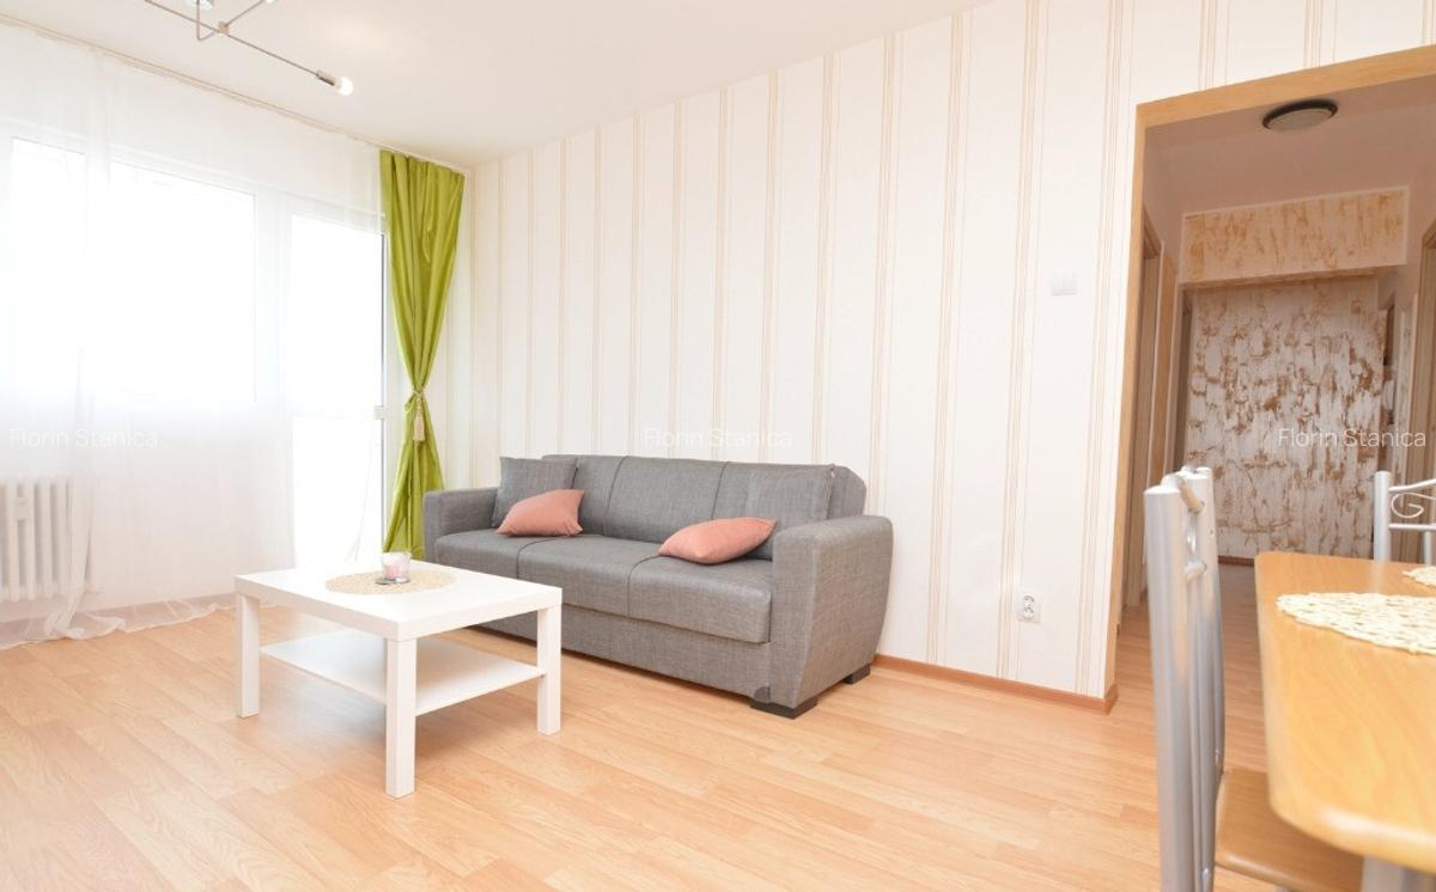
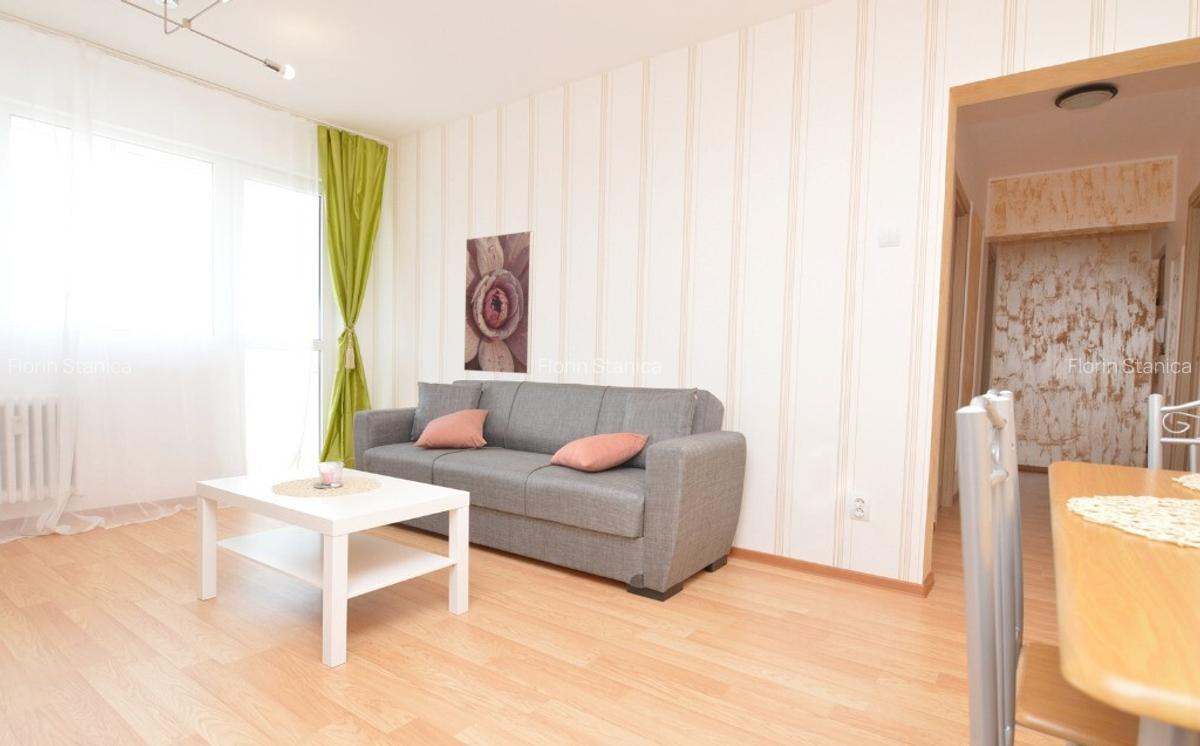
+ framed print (497, 304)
